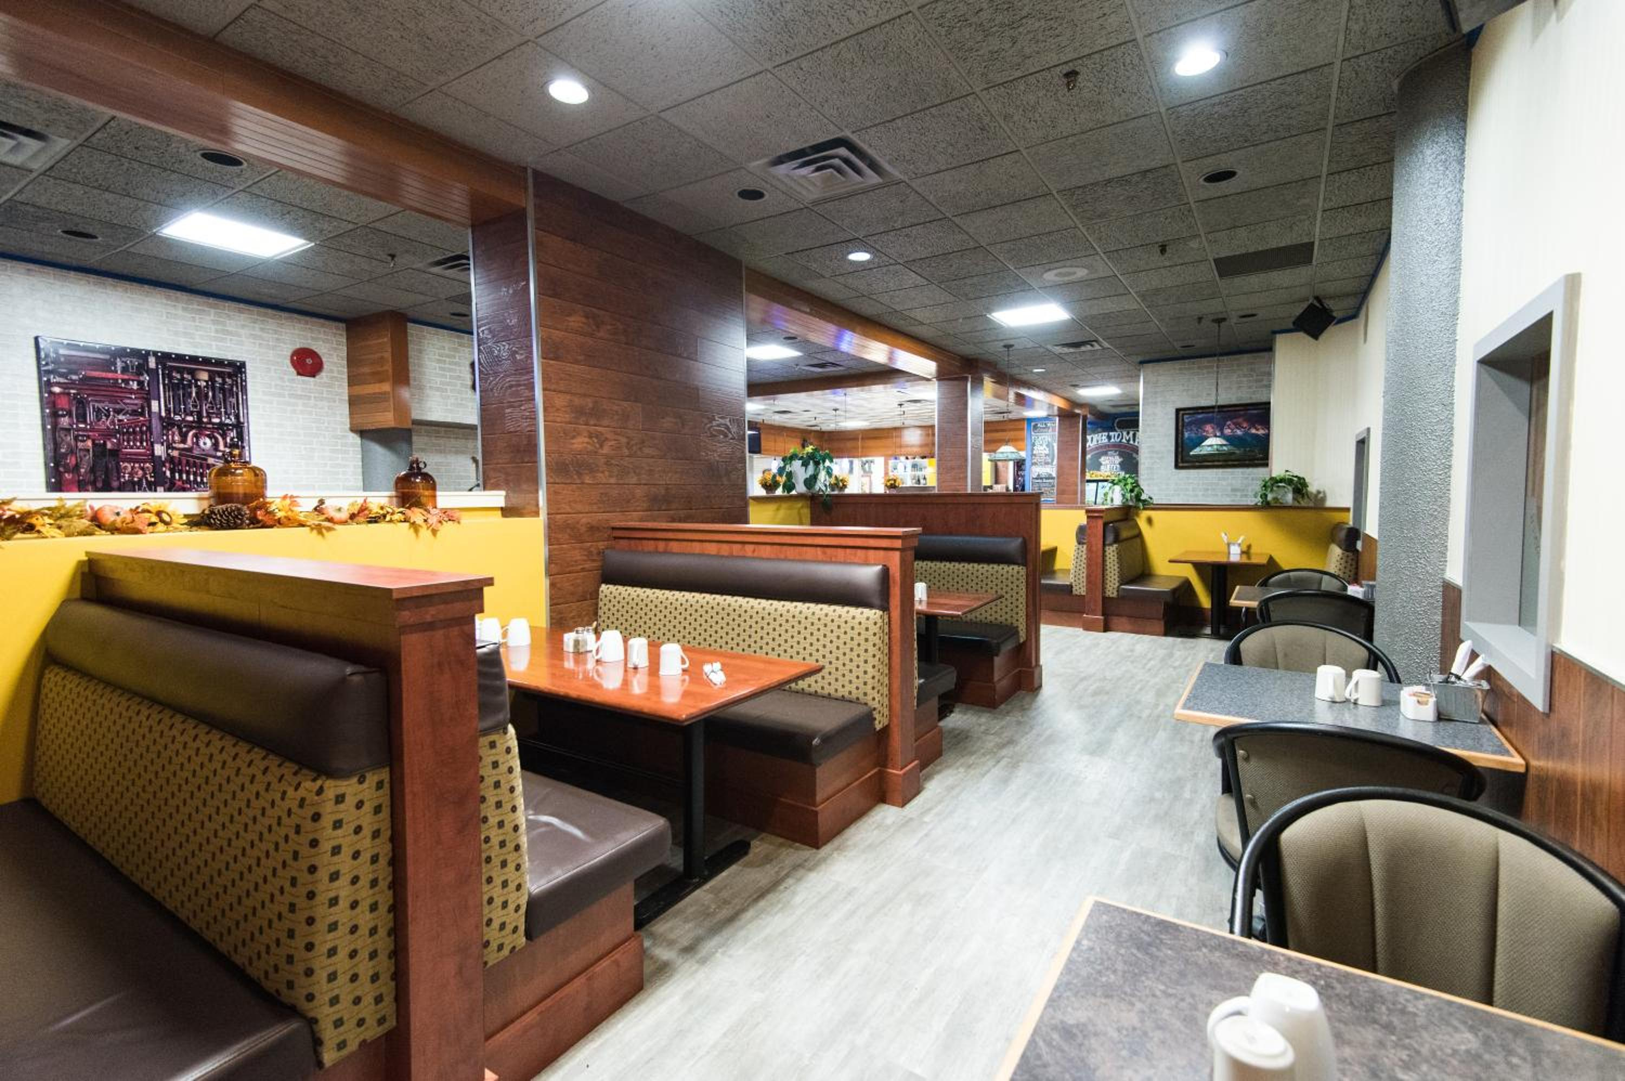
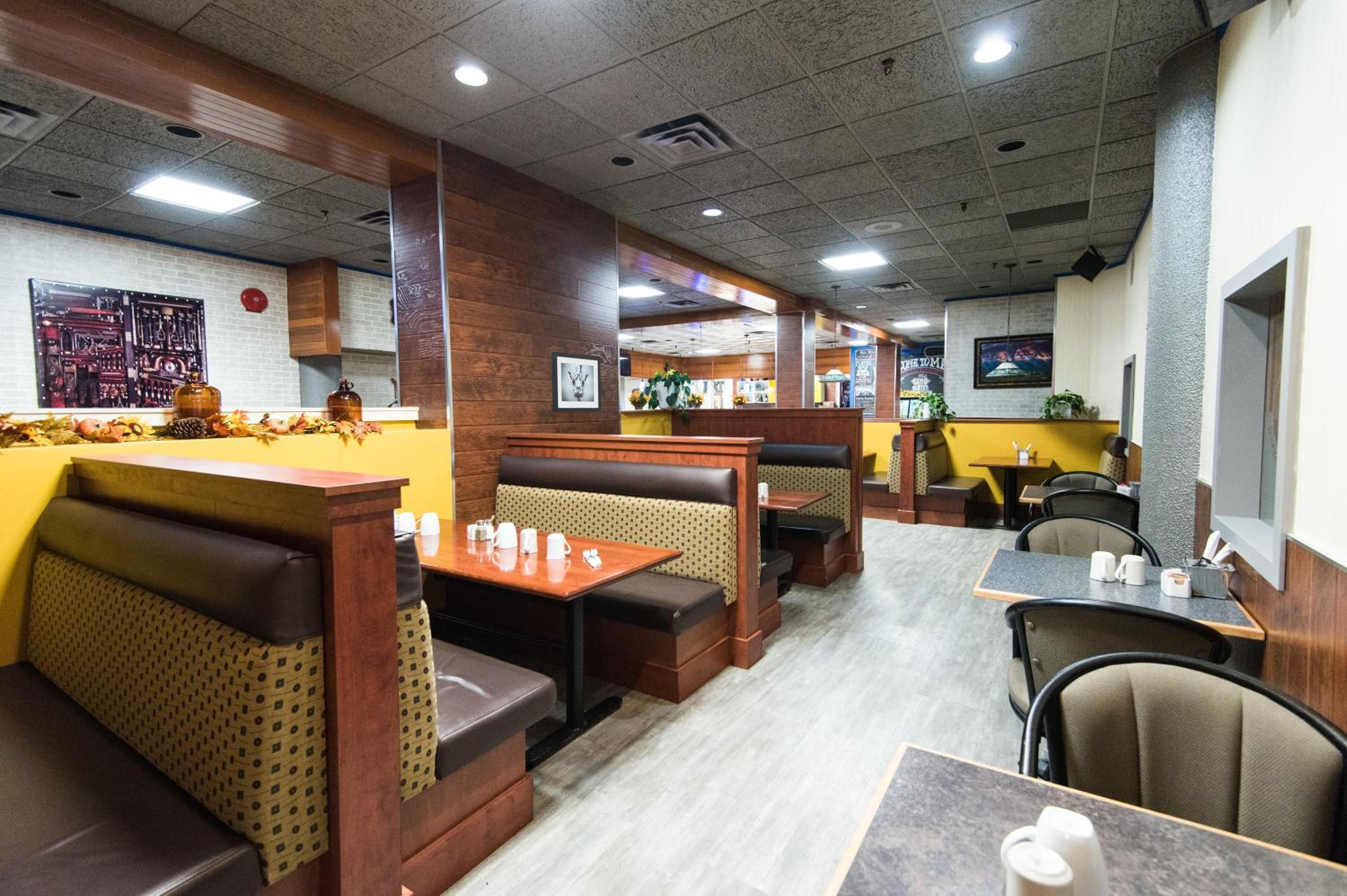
+ wall art (577, 383)
